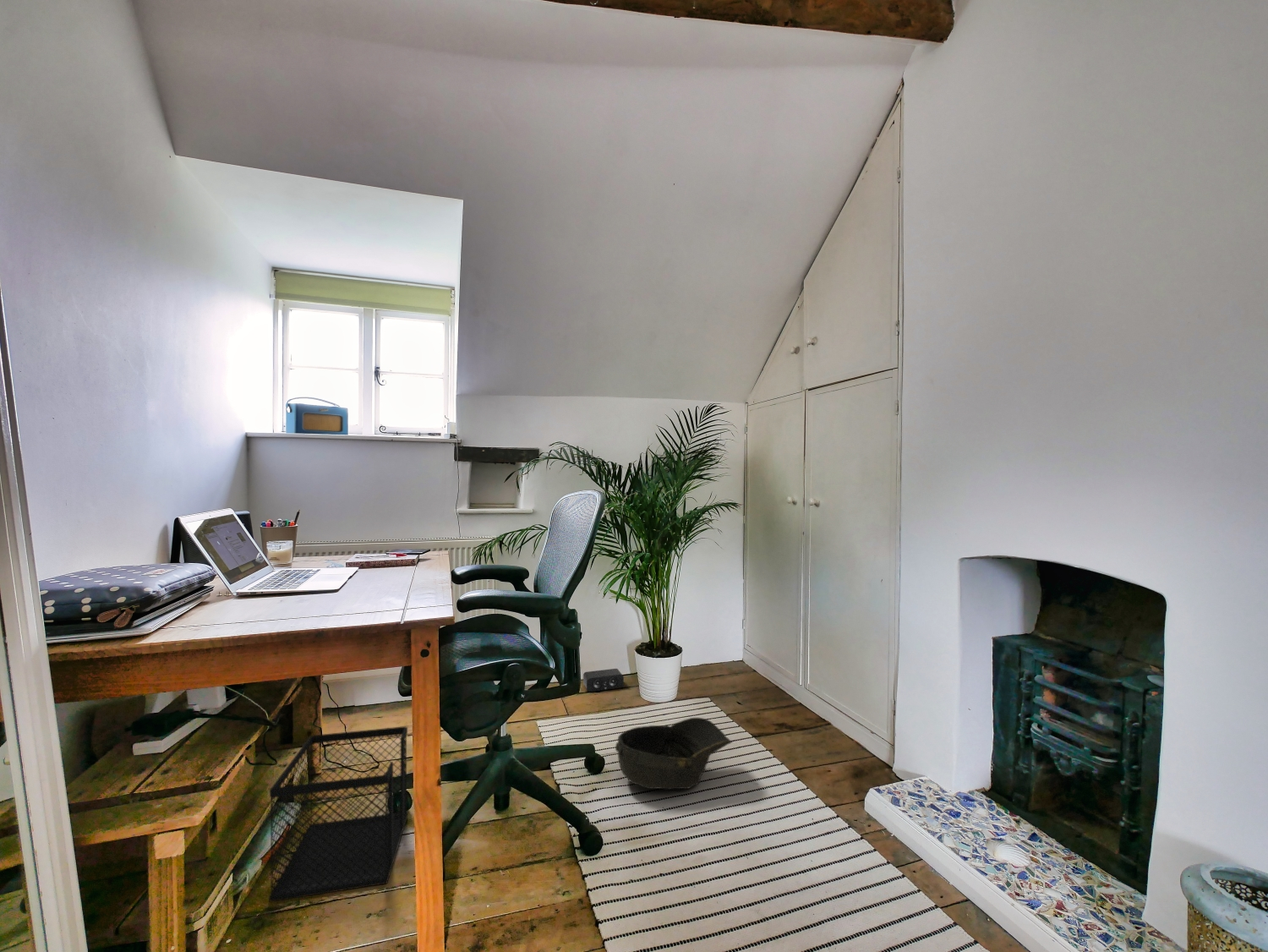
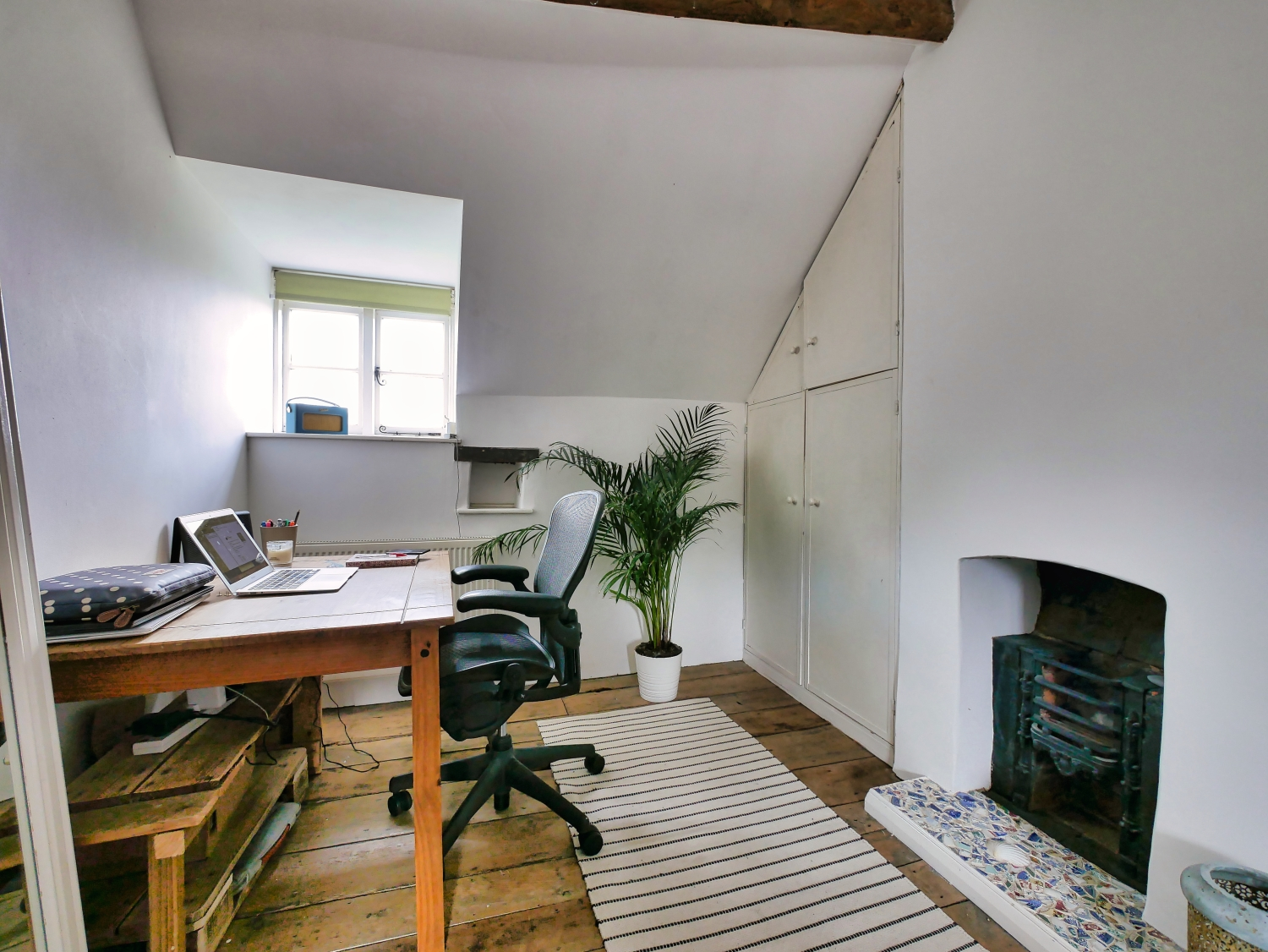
- speaker (603, 680)
- wastebasket (345, 804)
- backpack (673, 755)
